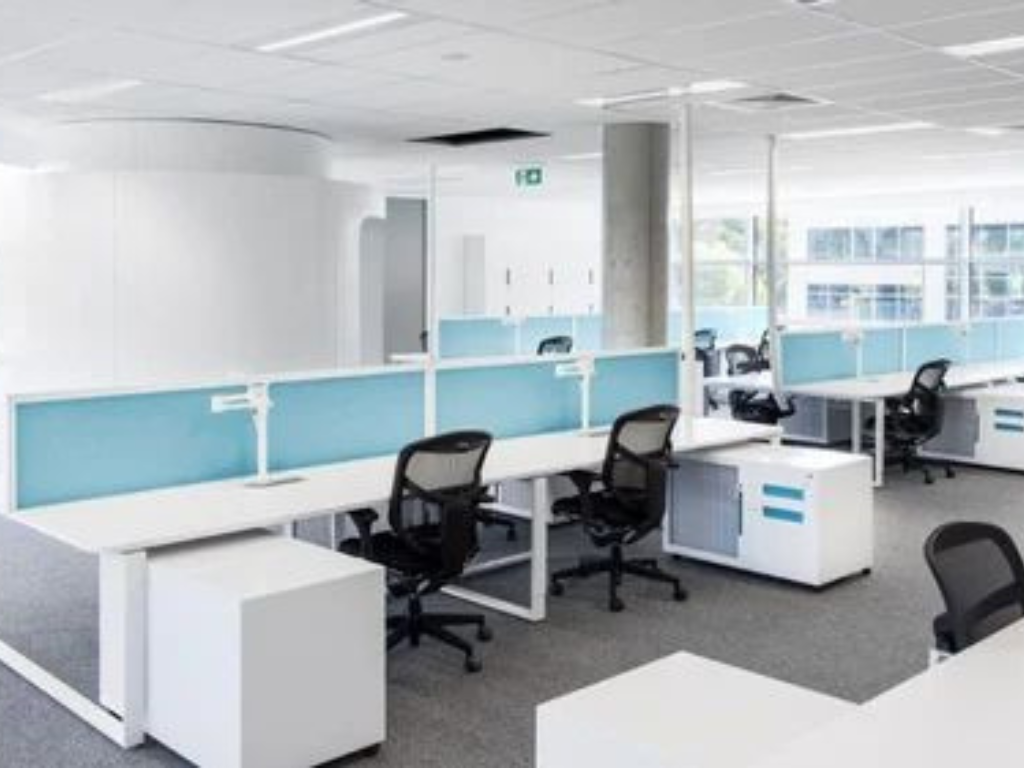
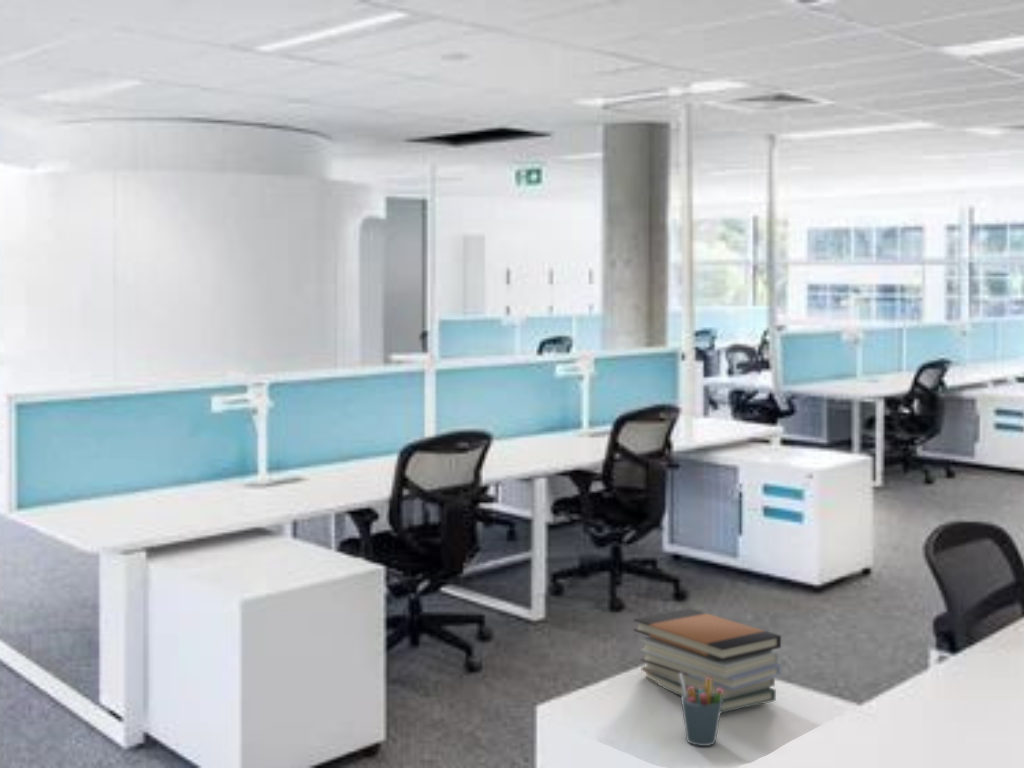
+ pen holder (701, 708)
+ book stack (706, 658)
